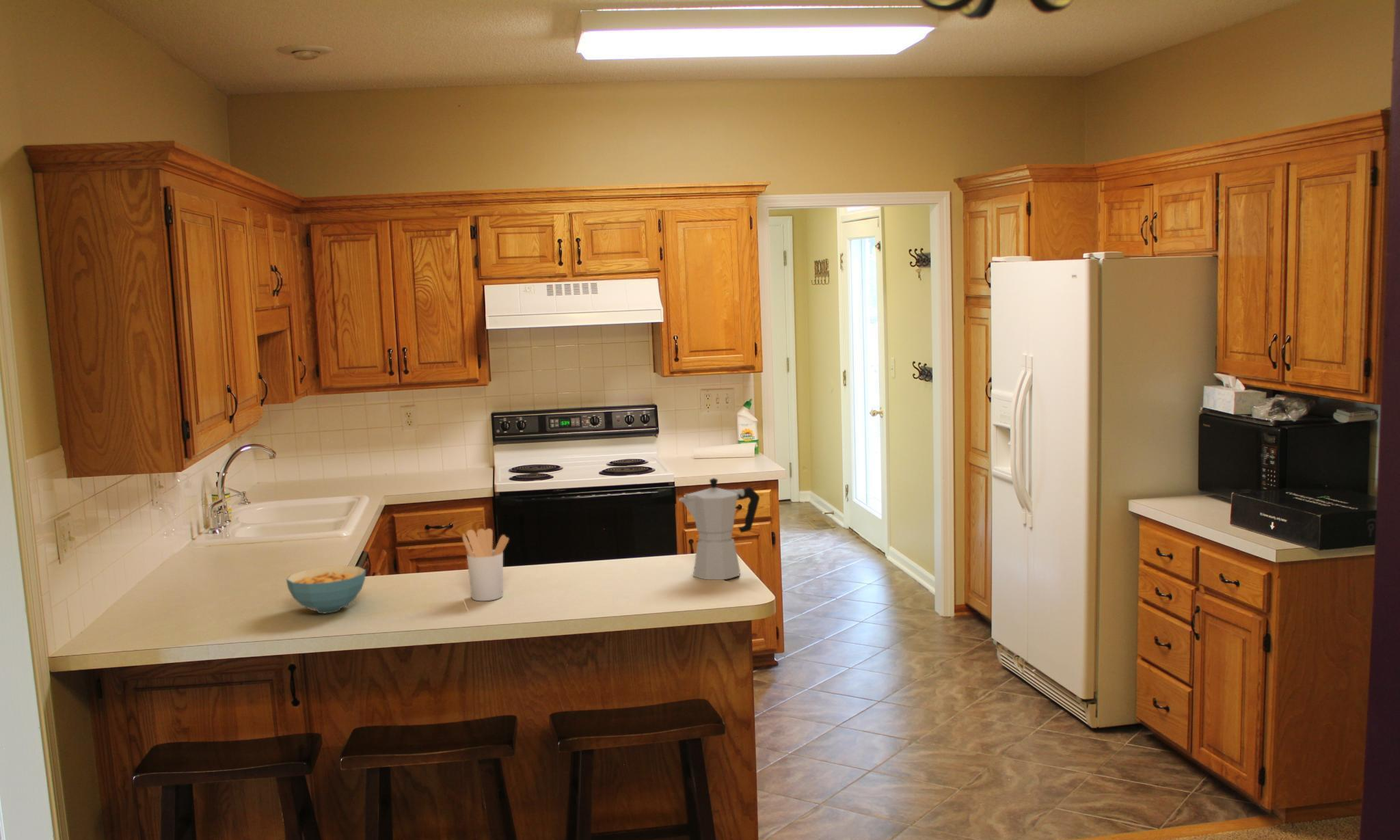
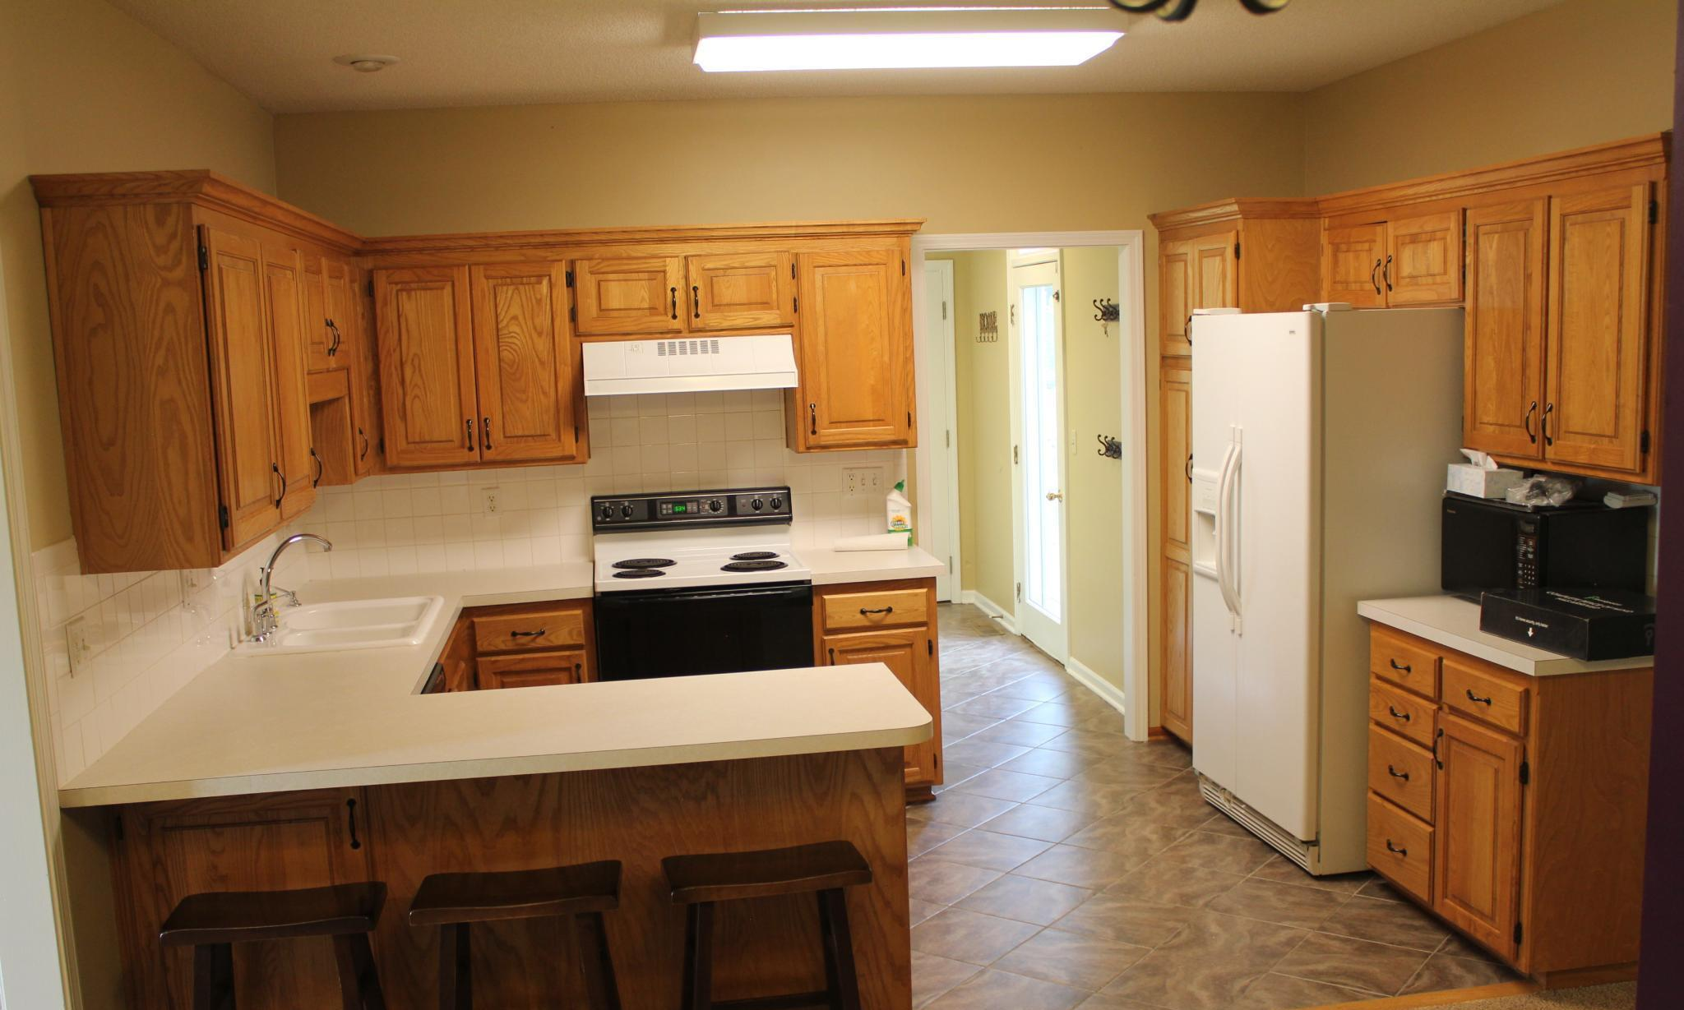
- utensil holder (483, 563)
- moka pot (721, 526)
- cereal bowl (327, 592)
